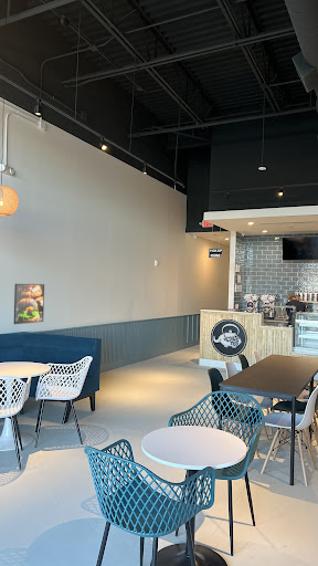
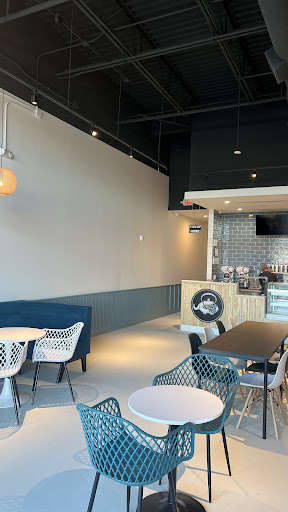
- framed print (29, 303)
